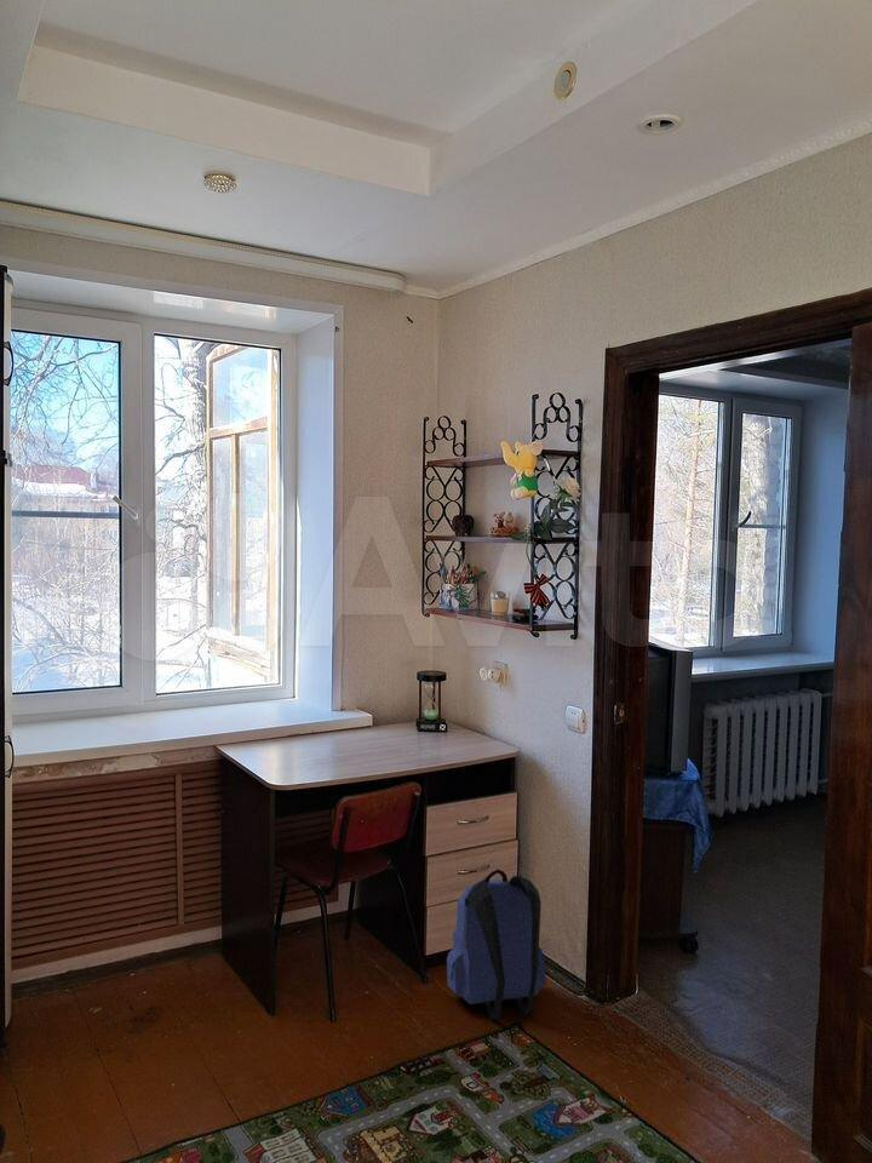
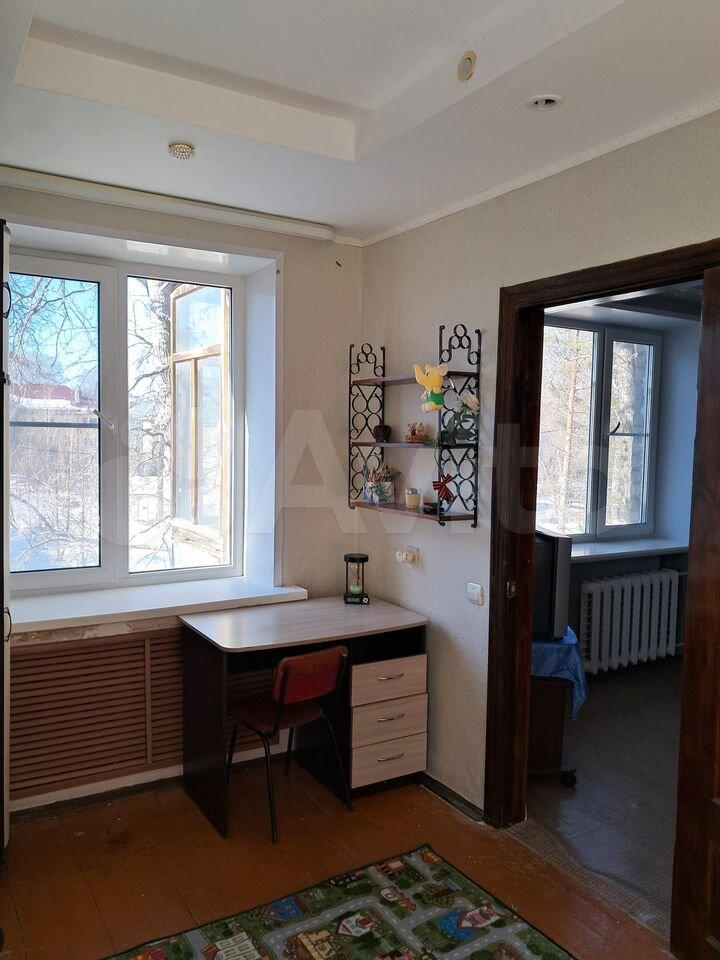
- backpack (501, 940)
